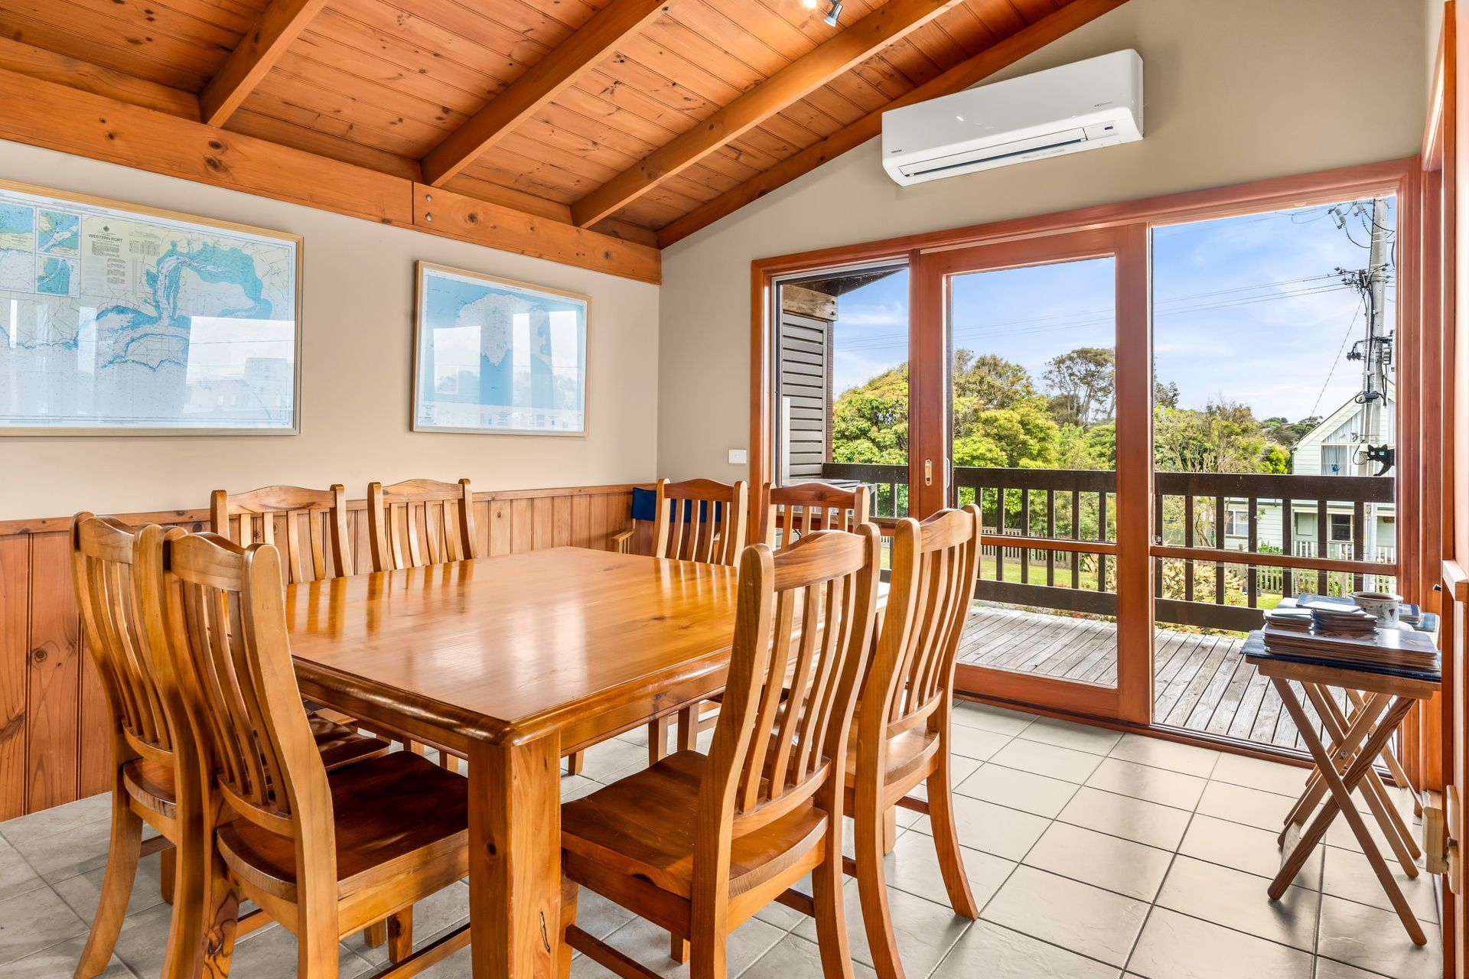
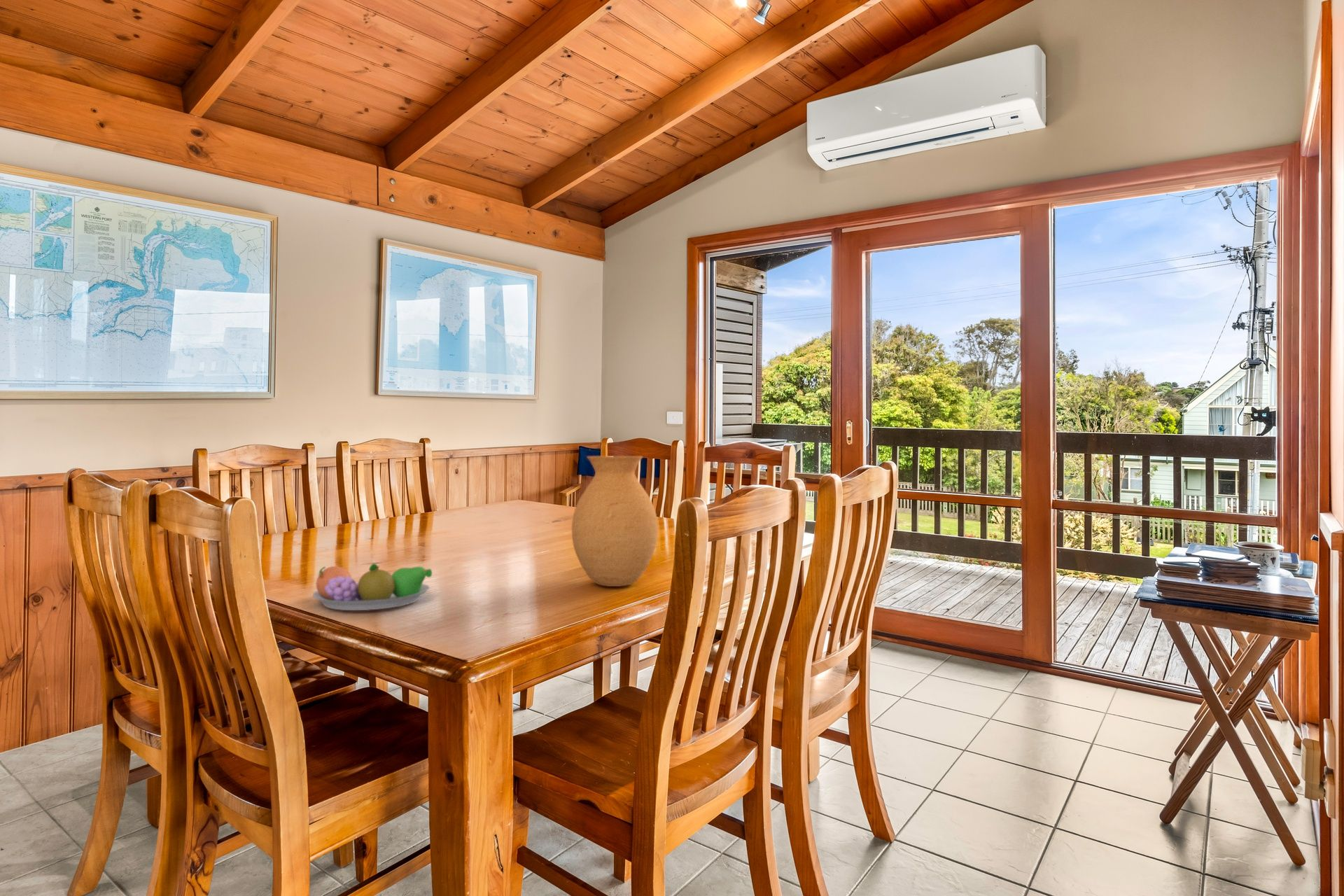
+ vase (615, 520)
+ fruit bowl (375, 580)
